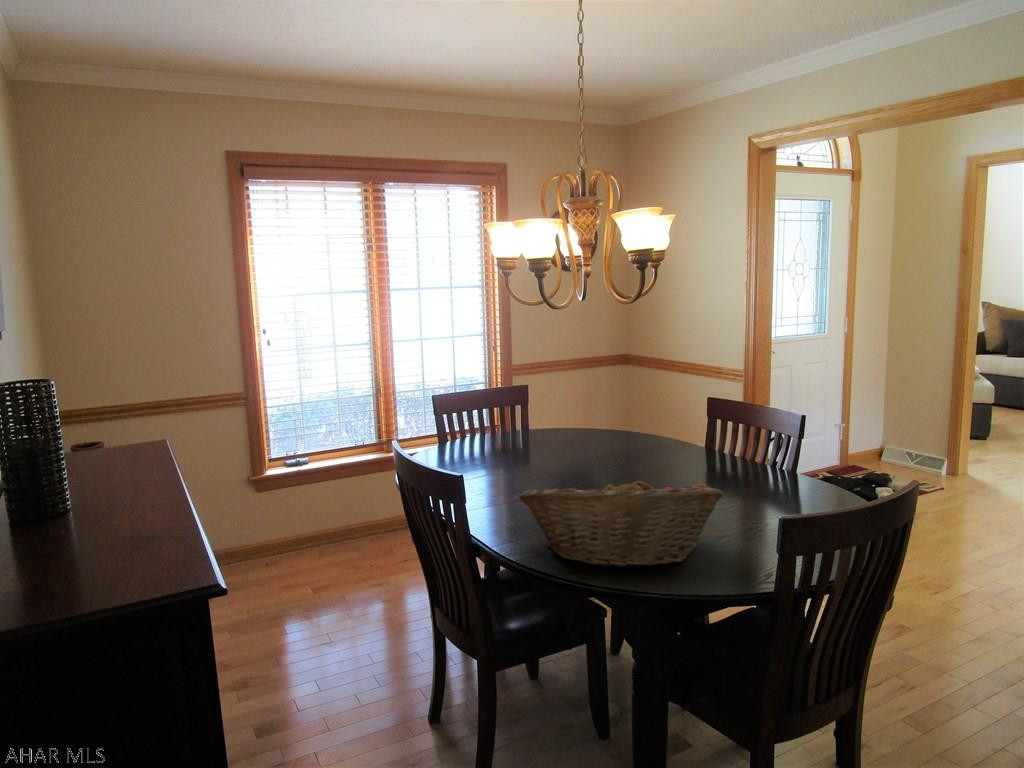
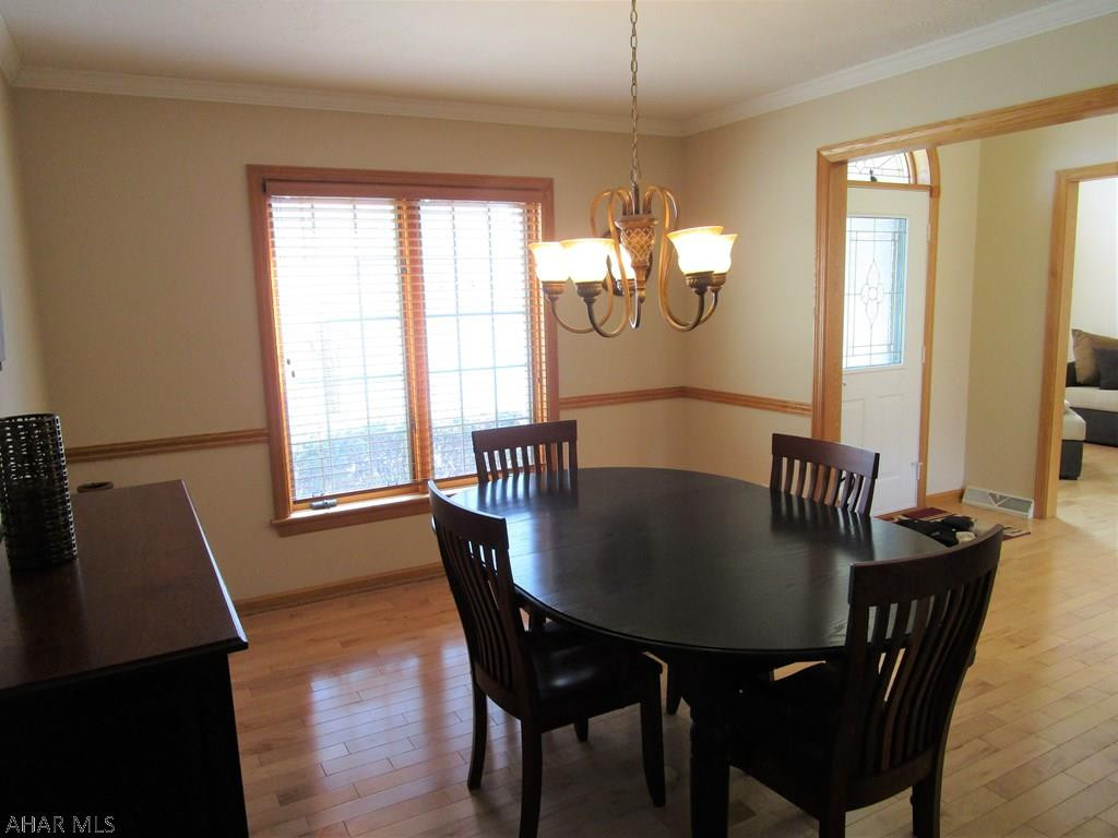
- fruit basket (619, 510)
